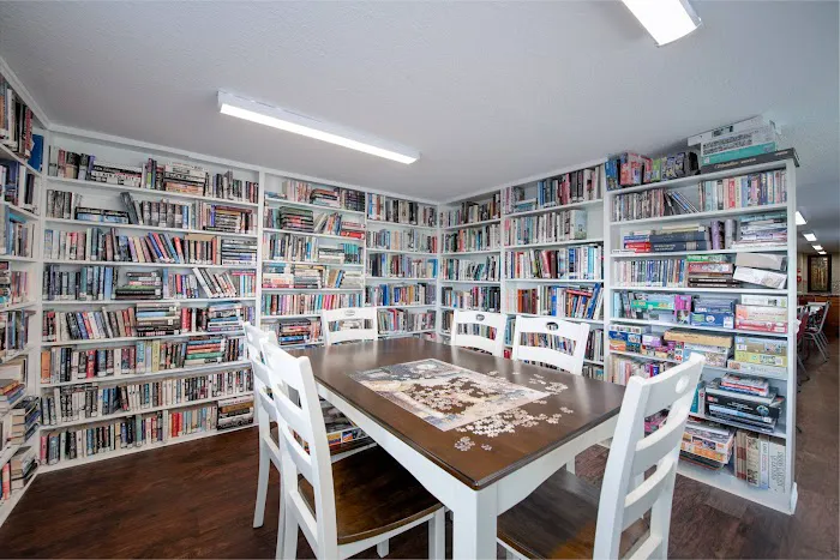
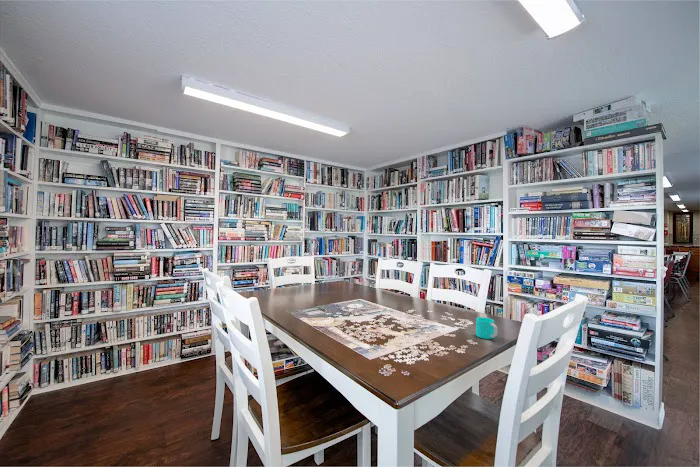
+ cup (487, 328)
